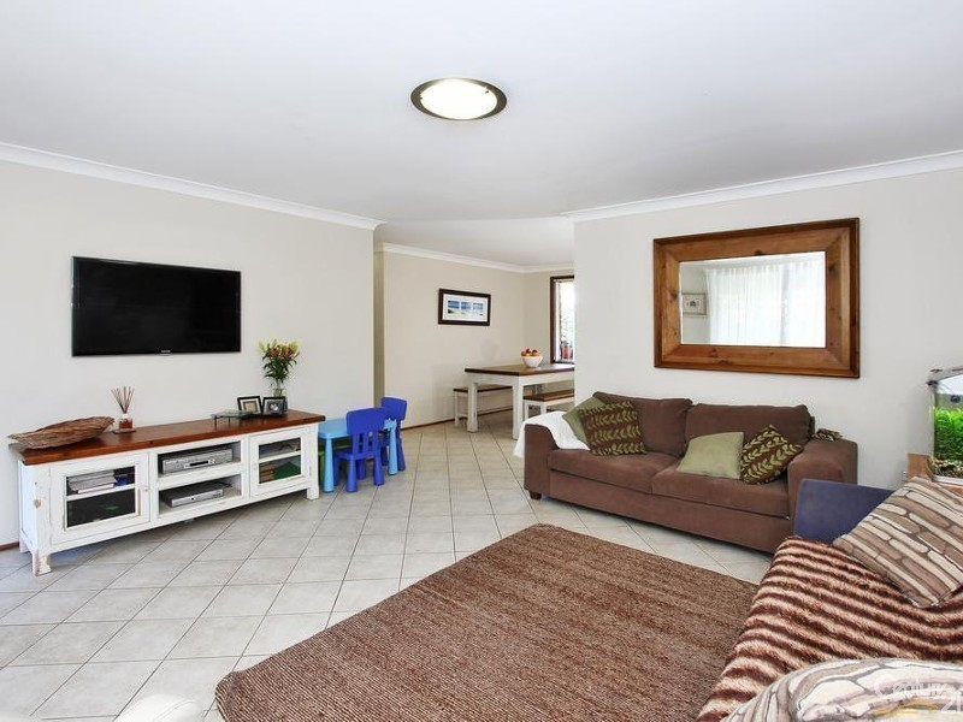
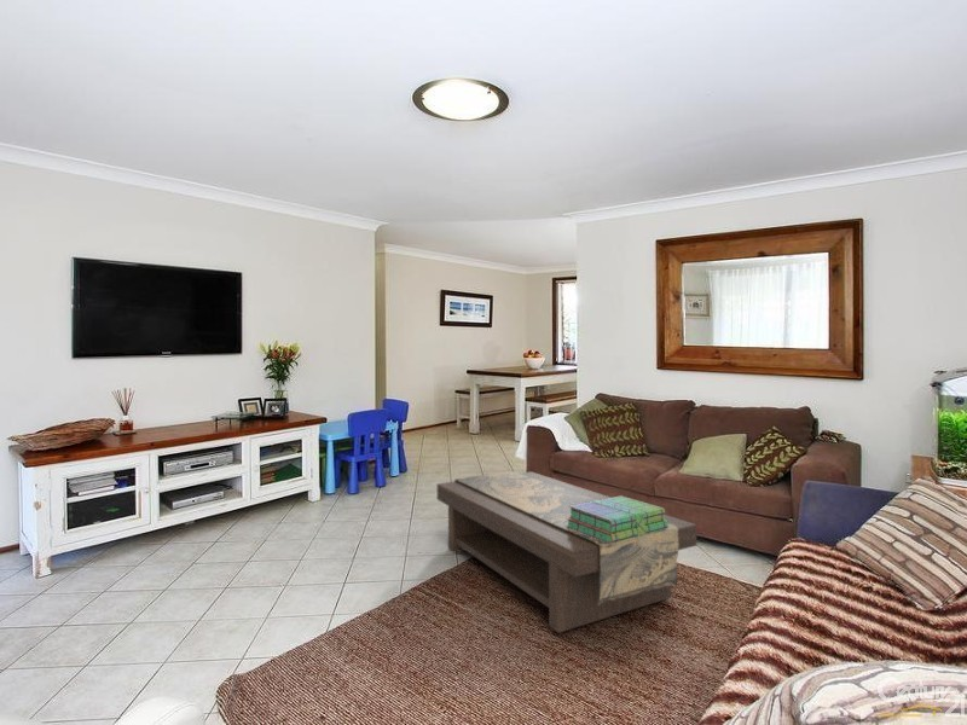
+ coffee table (546, 534)
+ stack of books (616, 516)
